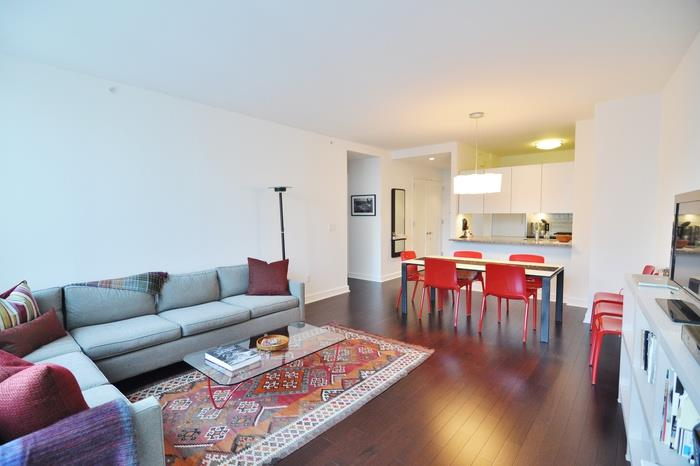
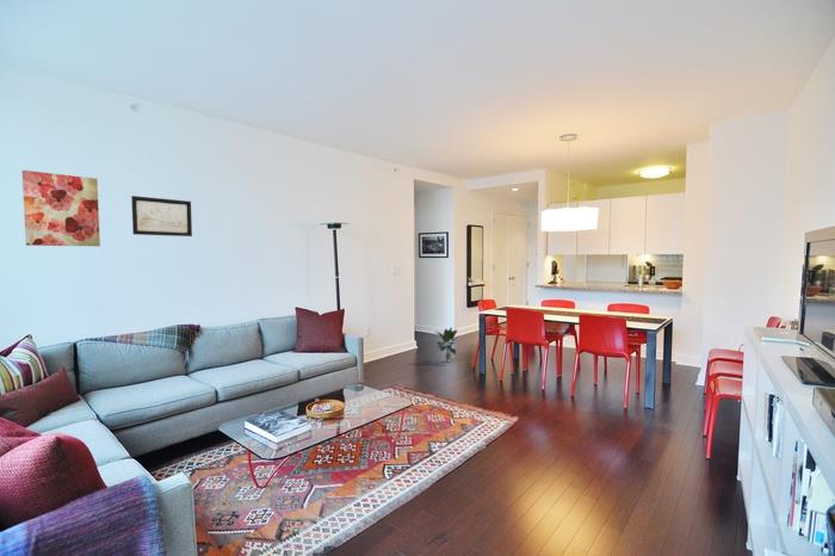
+ potted plant (446, 342)
+ wall art (62, 210)
+ wall art (162, 217)
